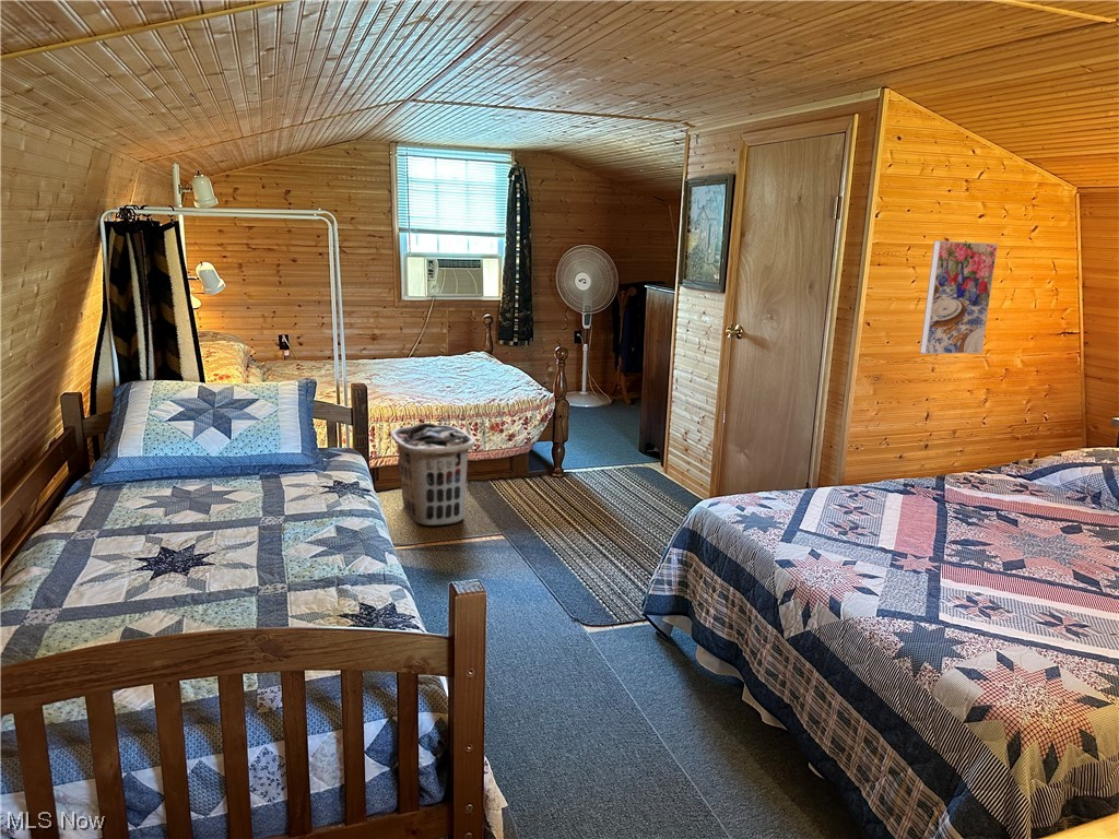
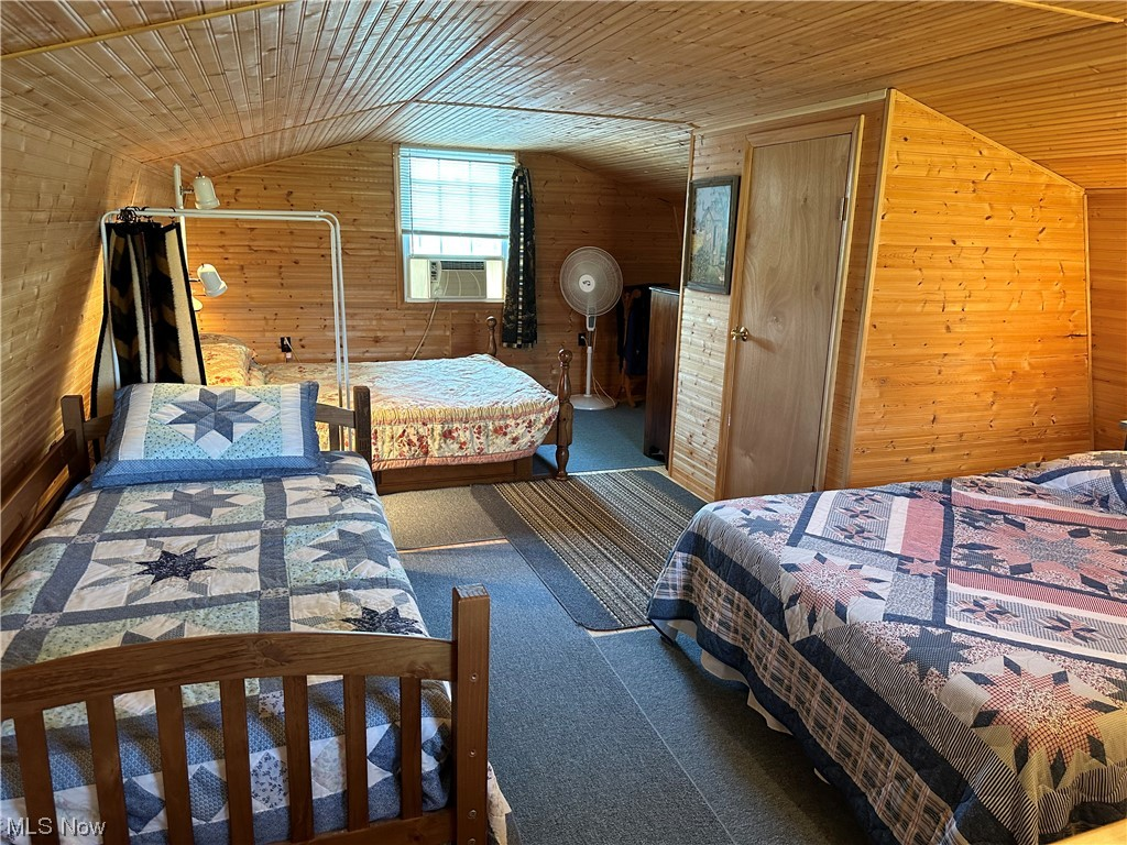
- clothes hamper (432, 466)
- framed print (958, 298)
